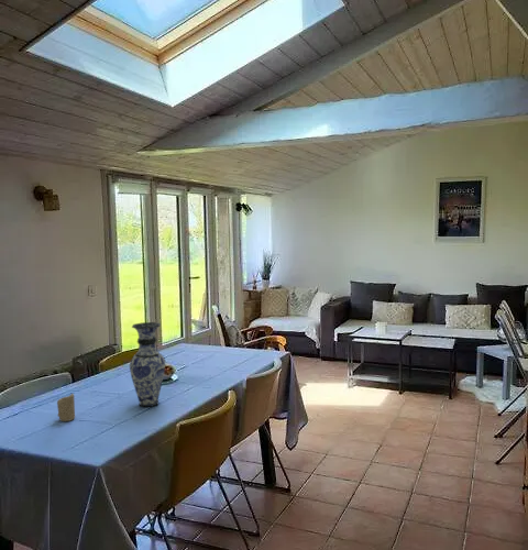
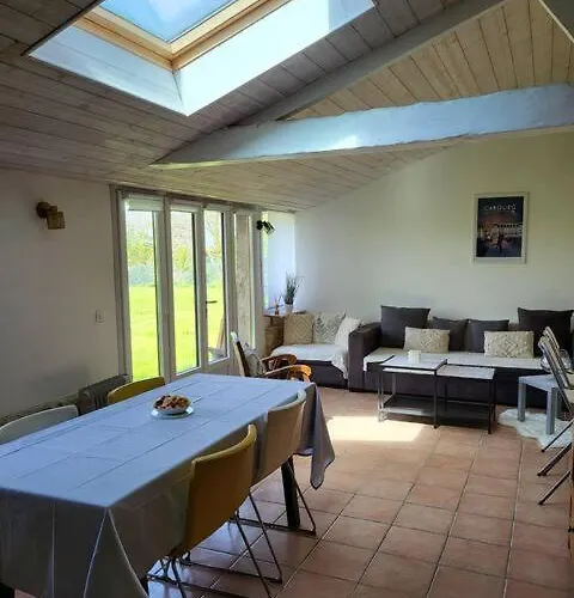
- candle (65, 406)
- vase (147, 364)
